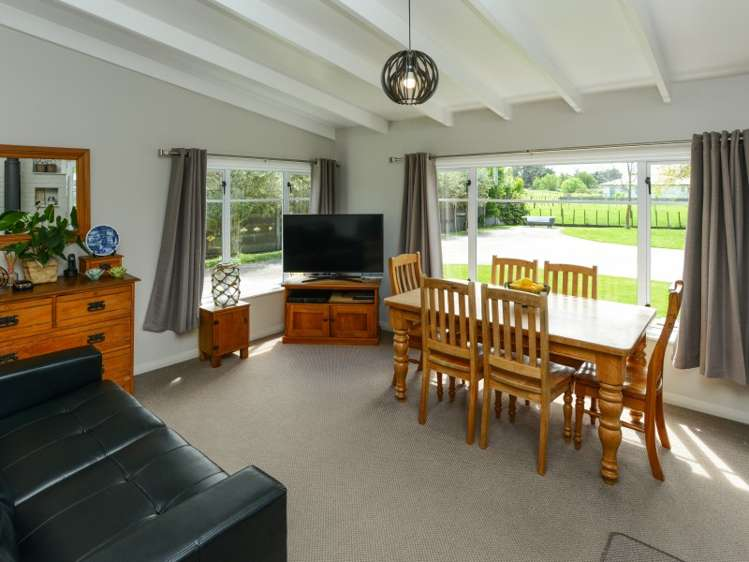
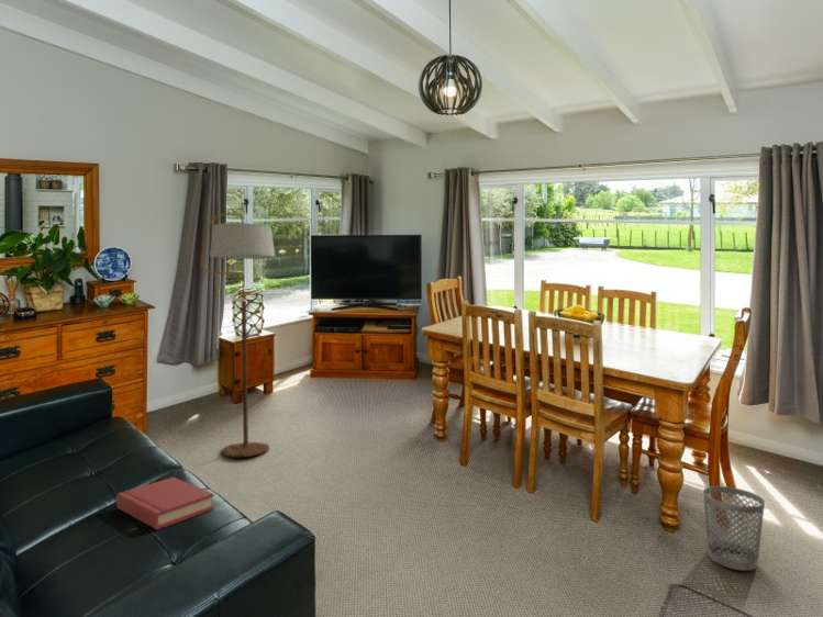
+ hardback book (165, 501)
+ floor lamp (242, 333)
+ wastebasket (733, 528)
